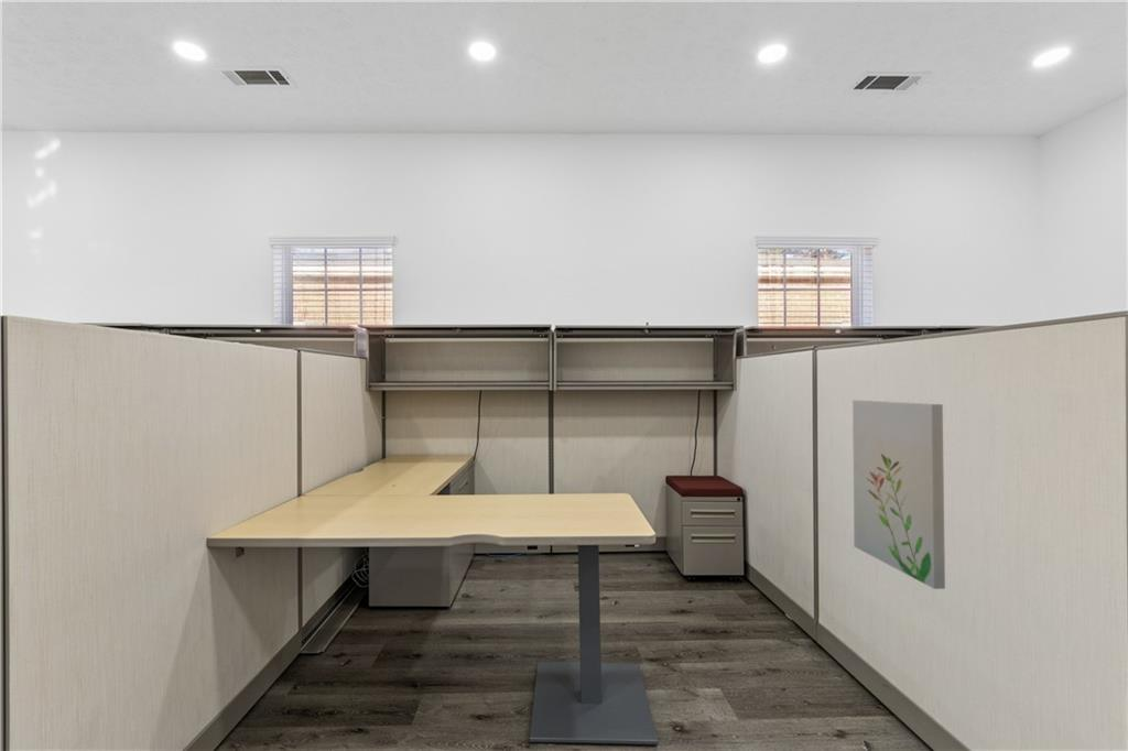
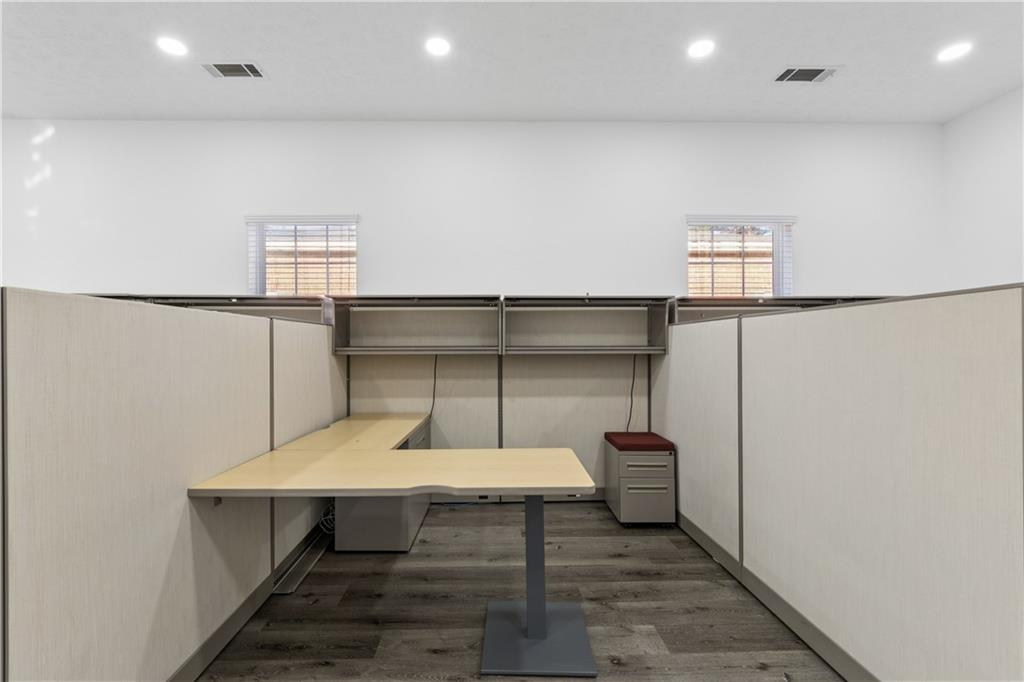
- wall art (893, 483)
